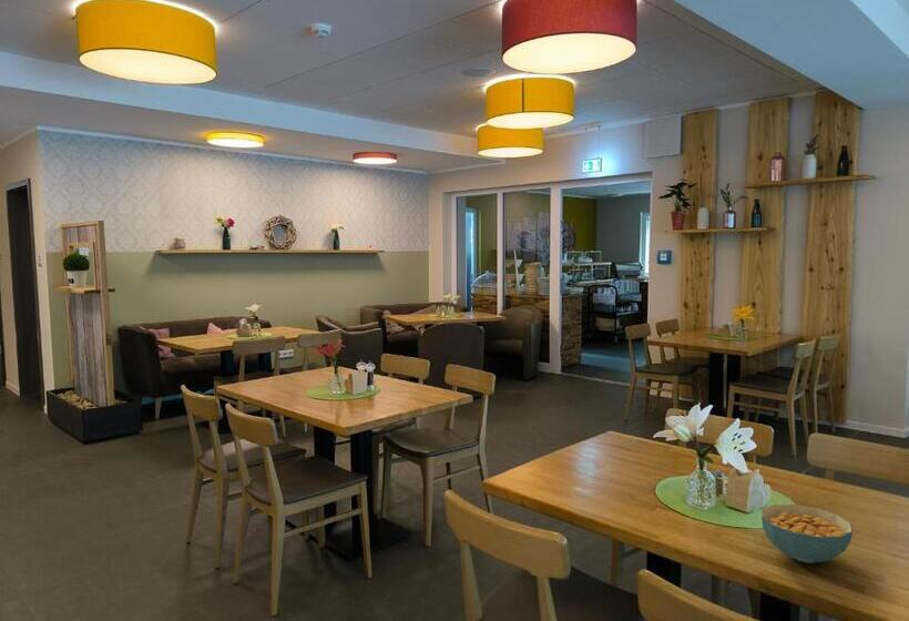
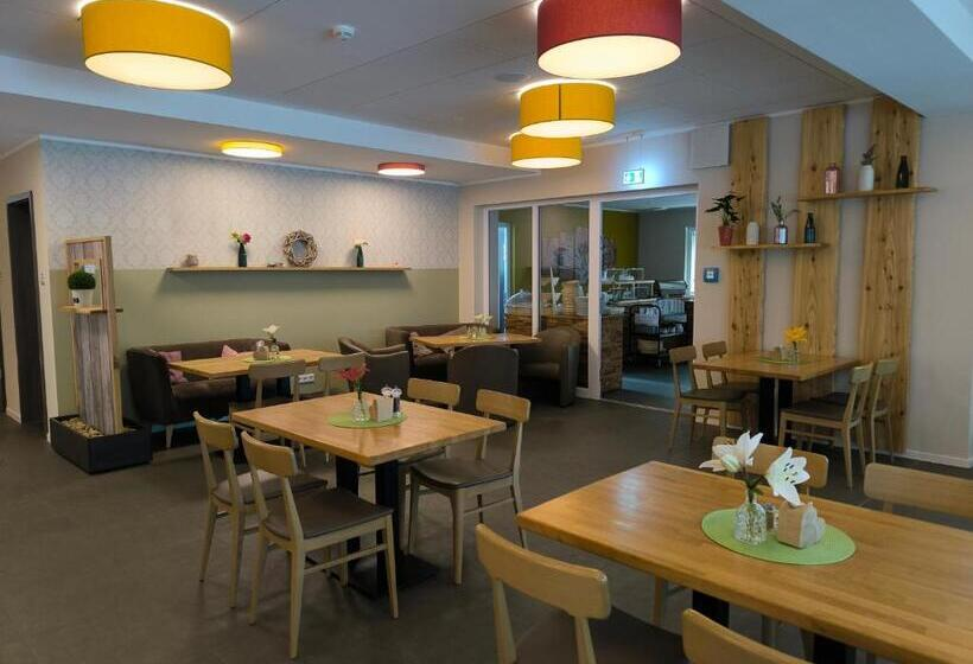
- cereal bowl (805, 538)
